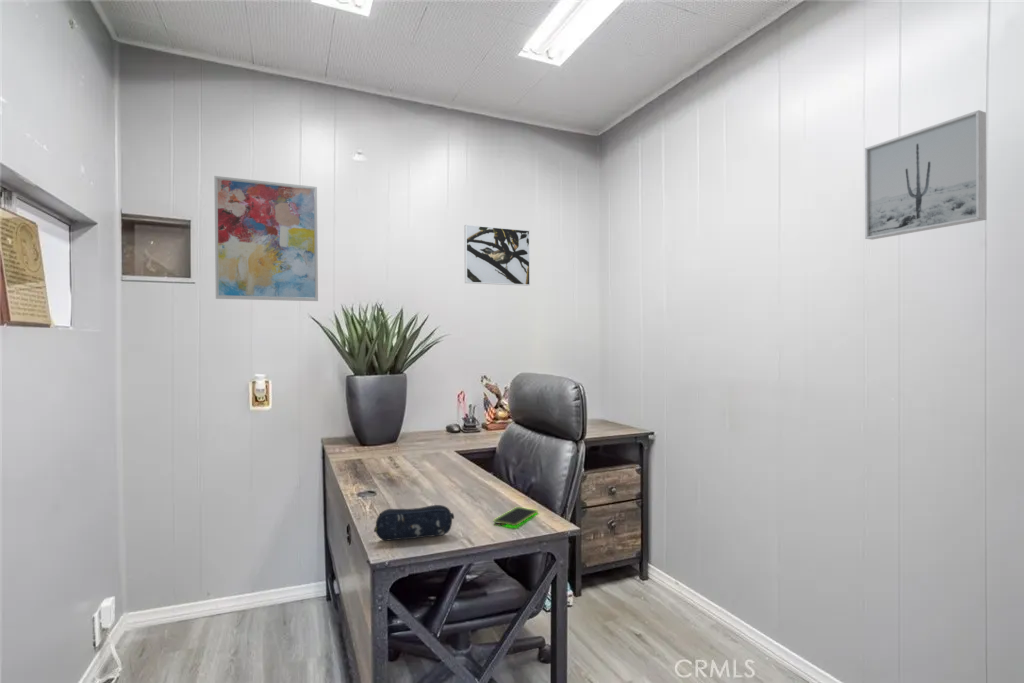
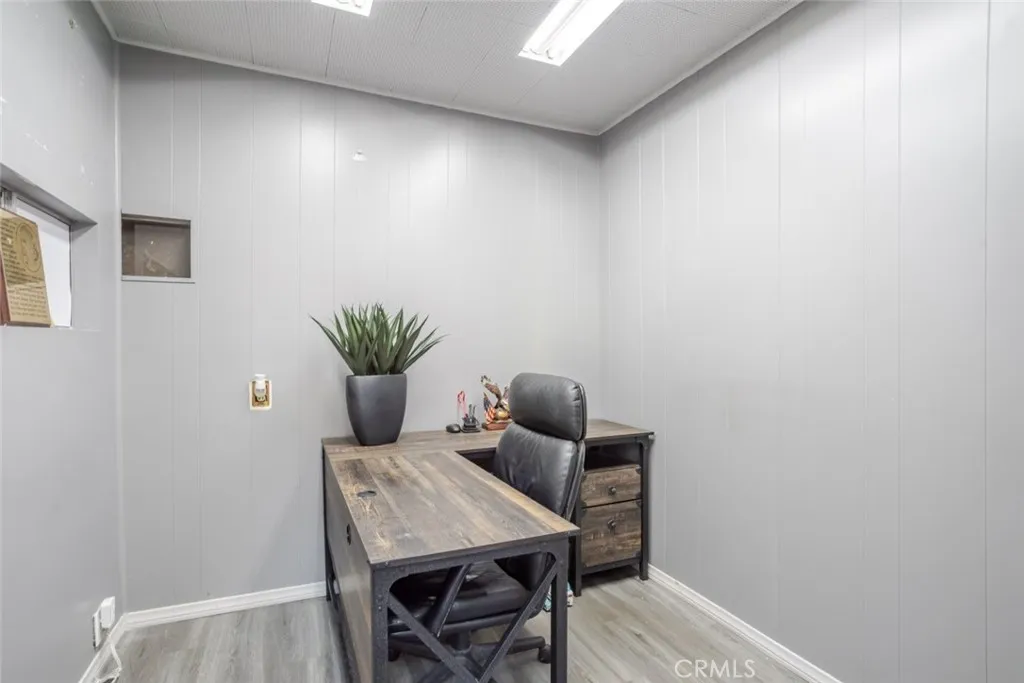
- pencil case (414, 522)
- smartphone (516, 515)
- wall art (920, 181)
- wall art (268, 241)
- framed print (497, 256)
